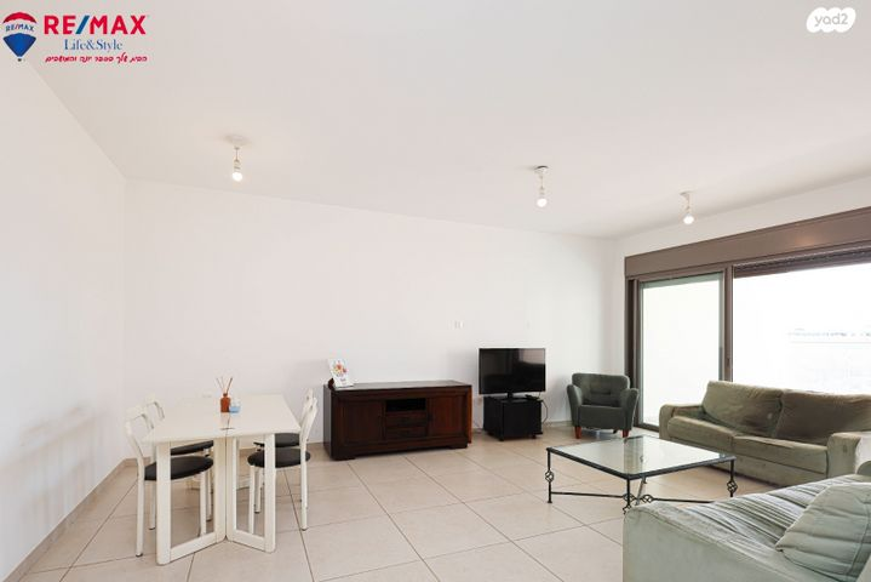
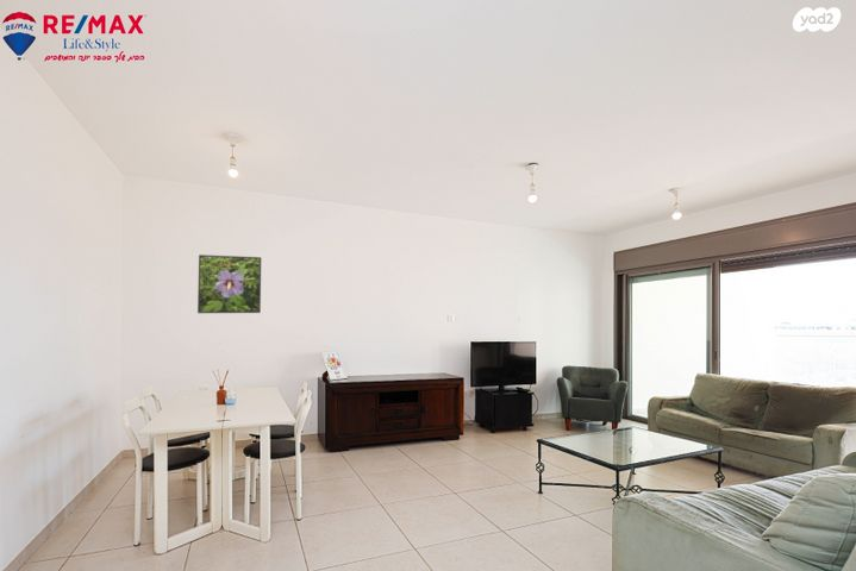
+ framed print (230, 284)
